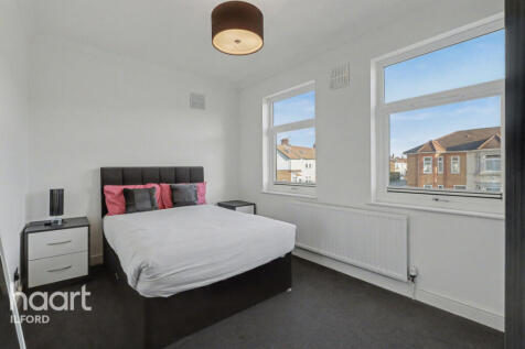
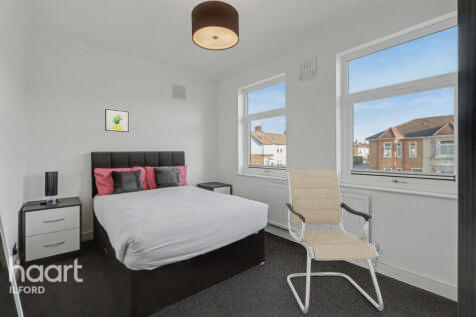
+ office chair (326, 231)
+ wall art (117, 121)
